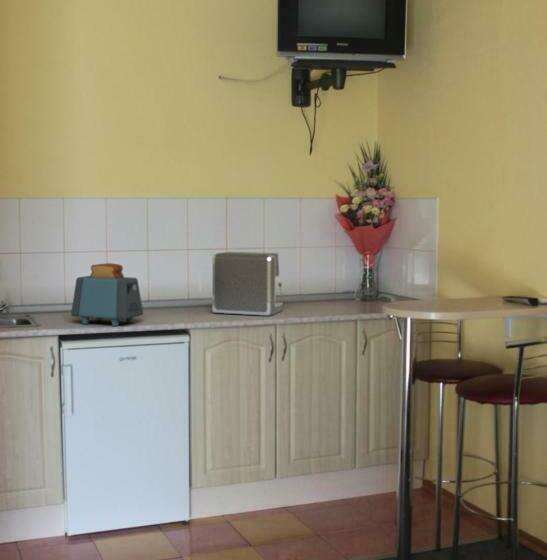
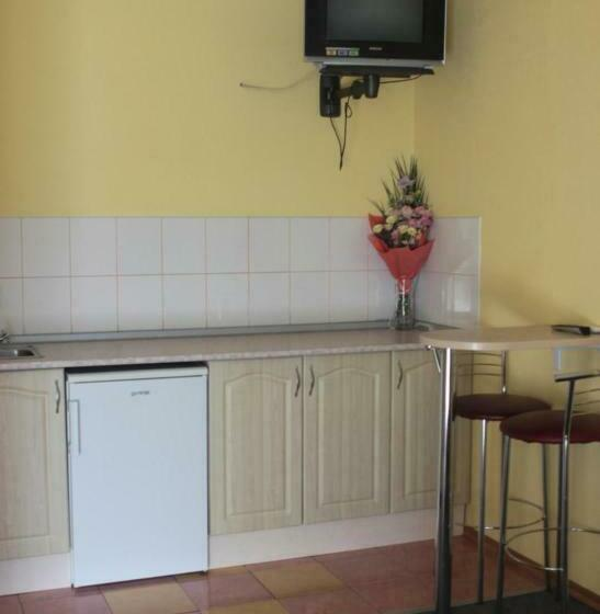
- coffee maker (248, 282)
- toaster (107, 293)
